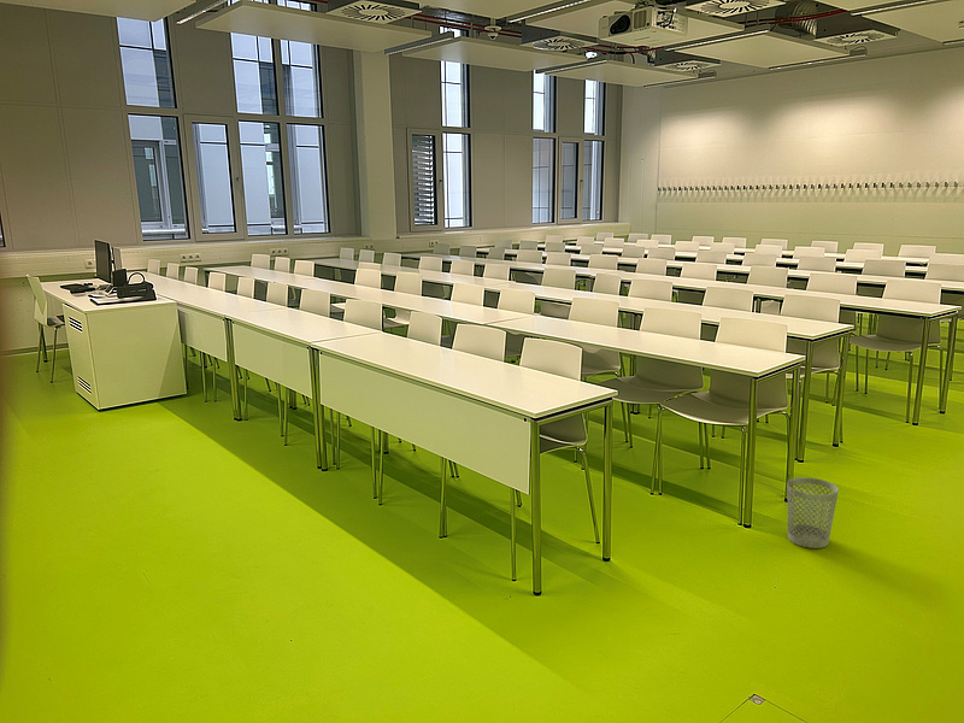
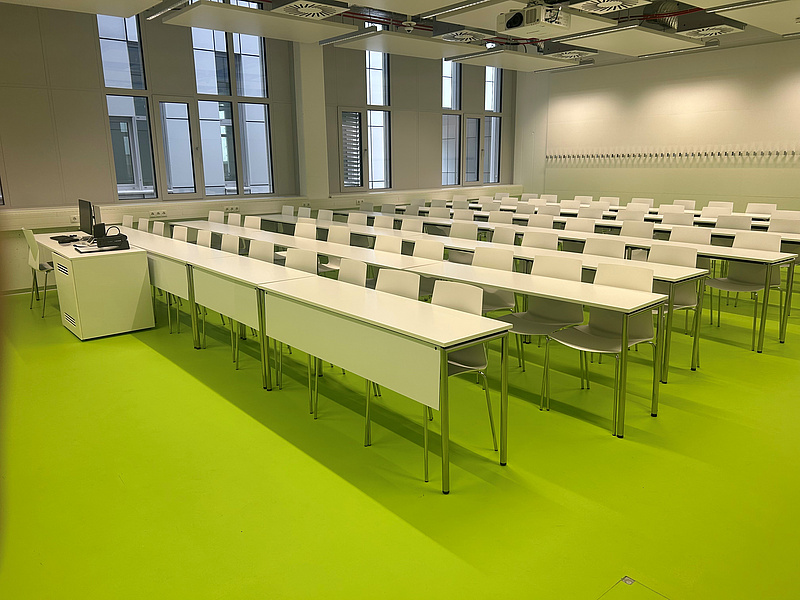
- wastebasket (810, 513)
